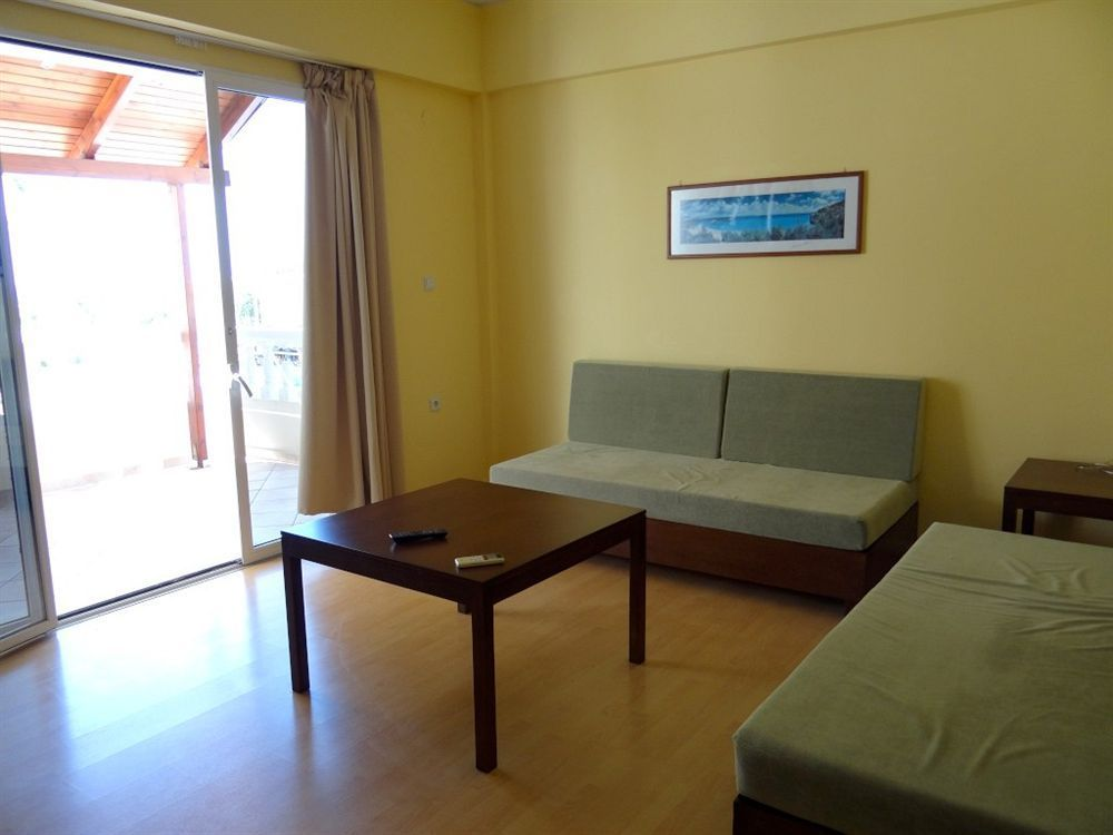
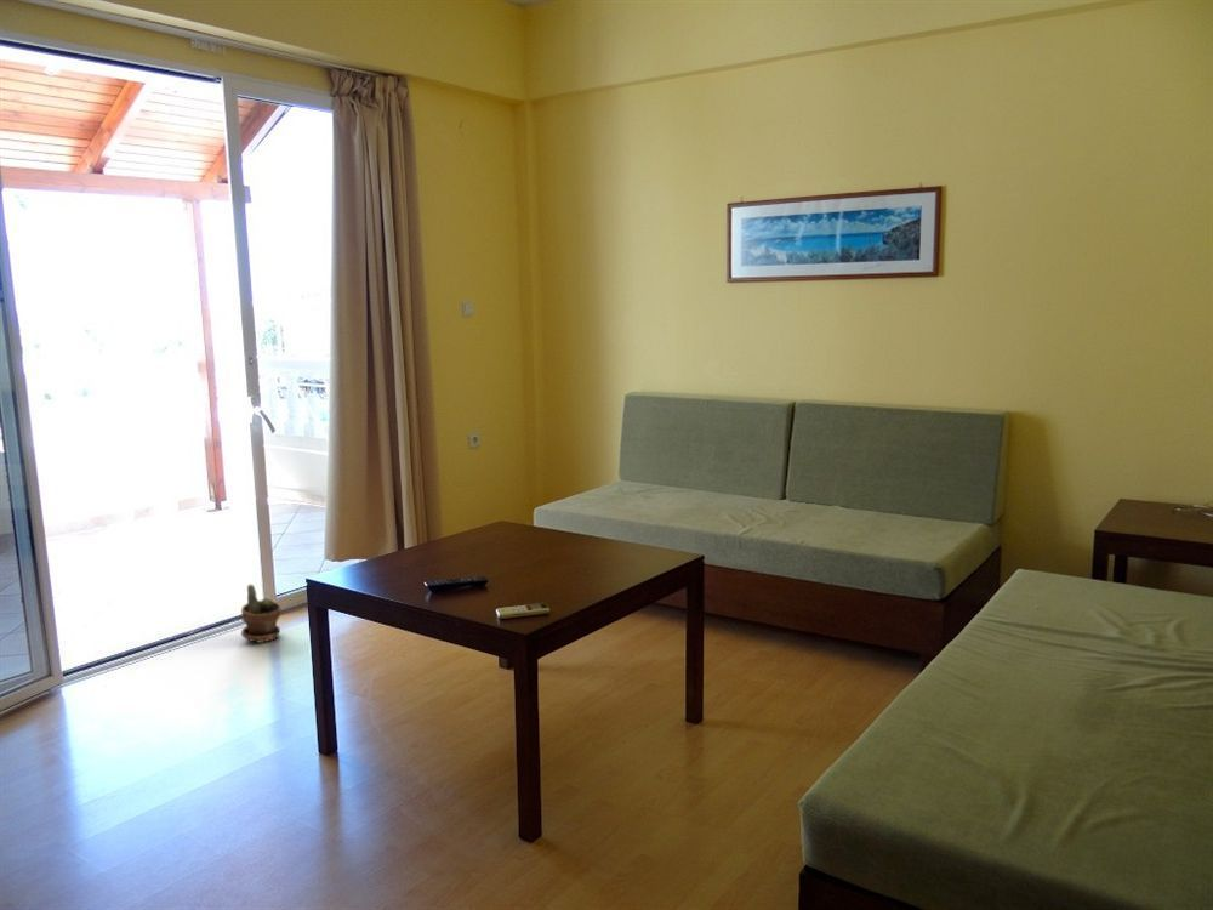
+ potted plant (260, 609)
